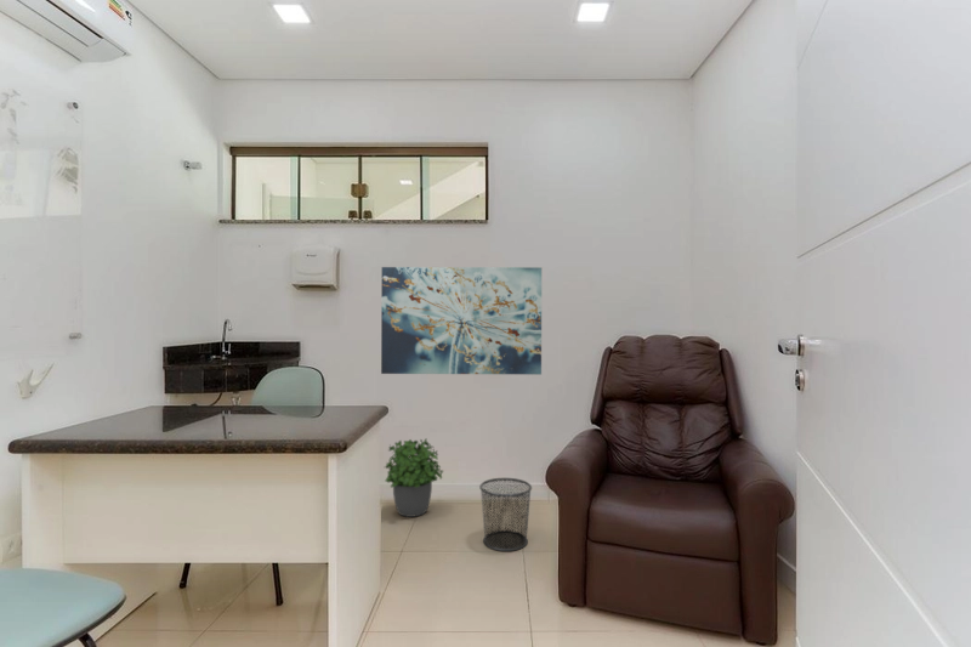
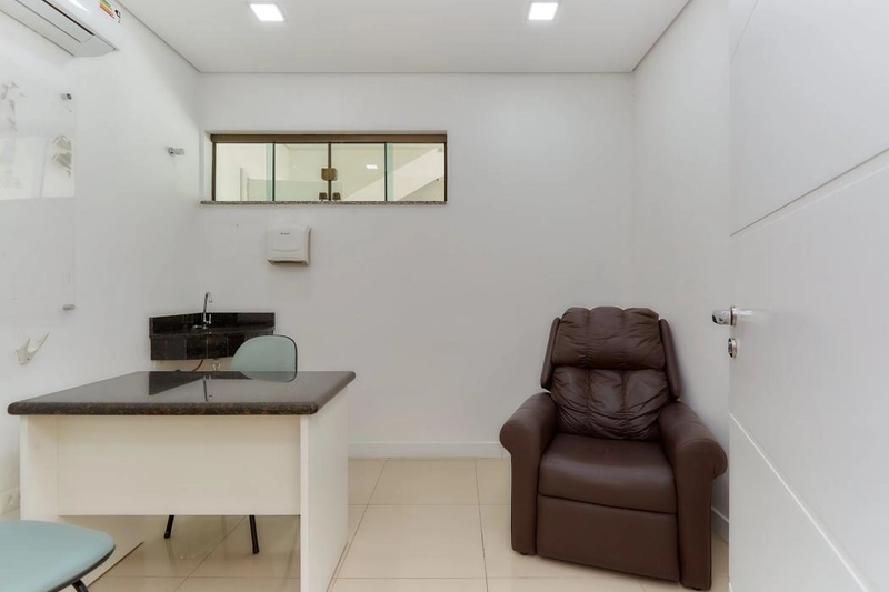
- potted plant (413, 475)
- waste bin (505, 513)
- wall art (461, 320)
